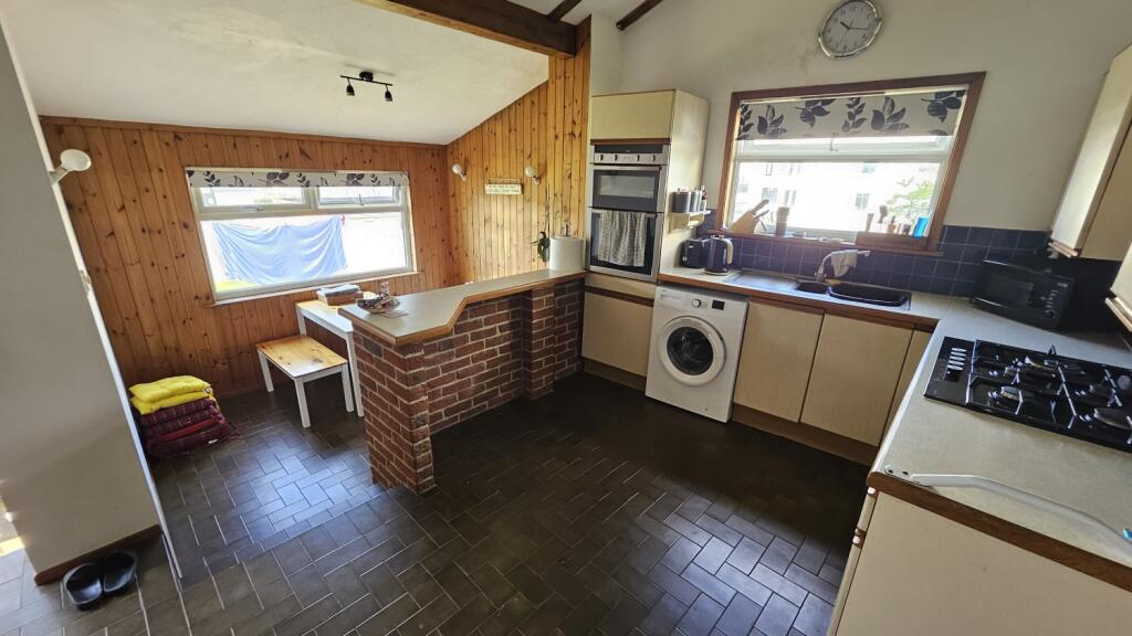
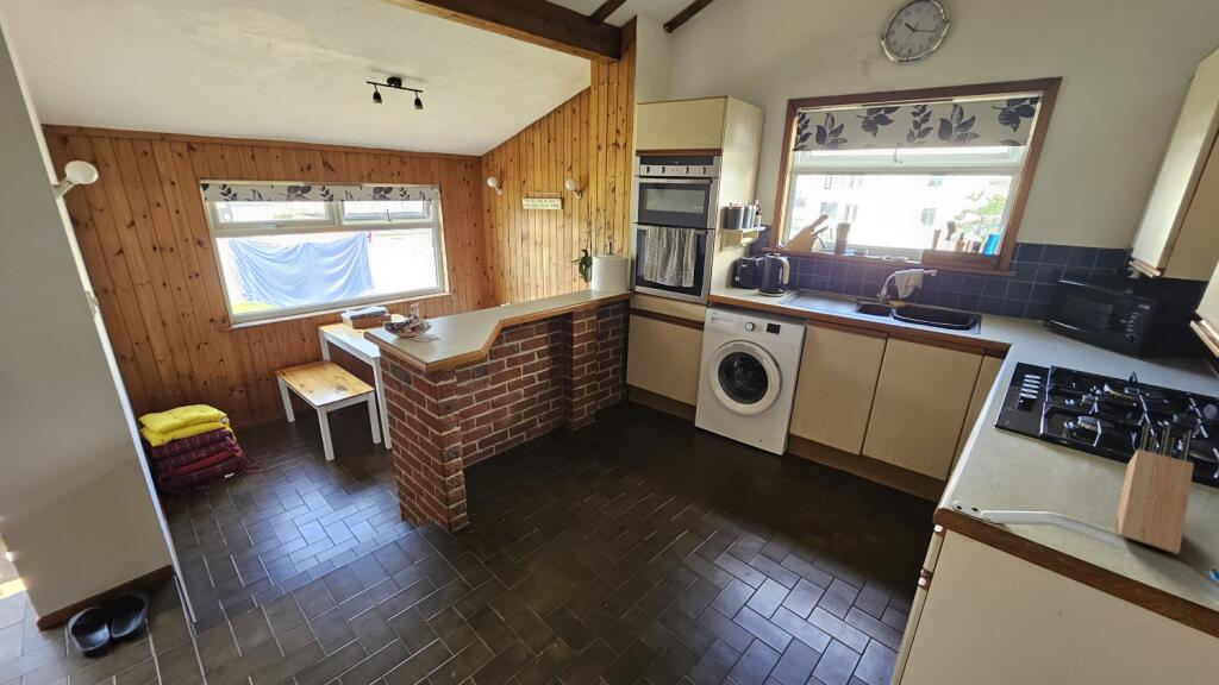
+ knife block (1158, 480)
